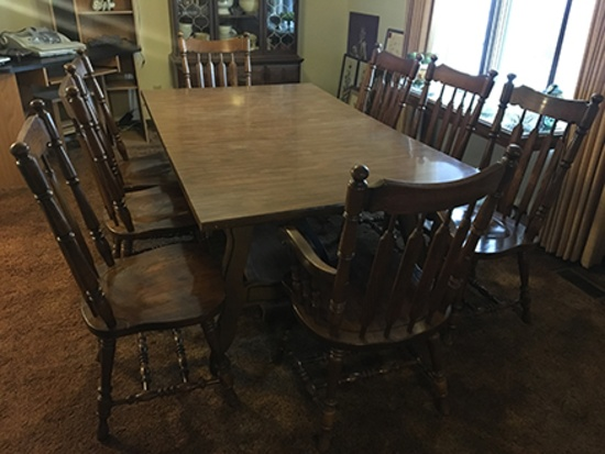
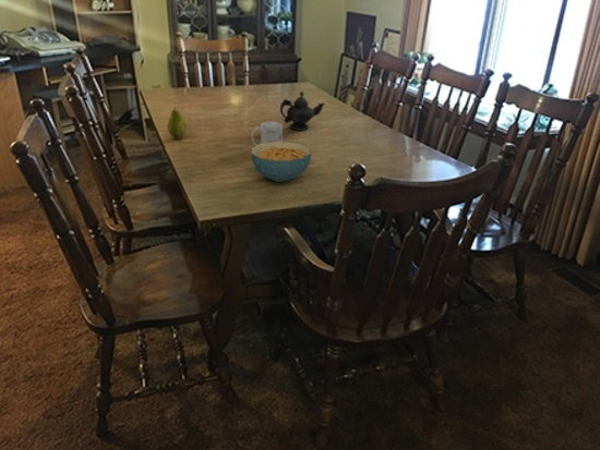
+ mug (266, 136)
+ fruit (177, 123)
+ cereal bowl (280, 165)
+ teapot (301, 109)
